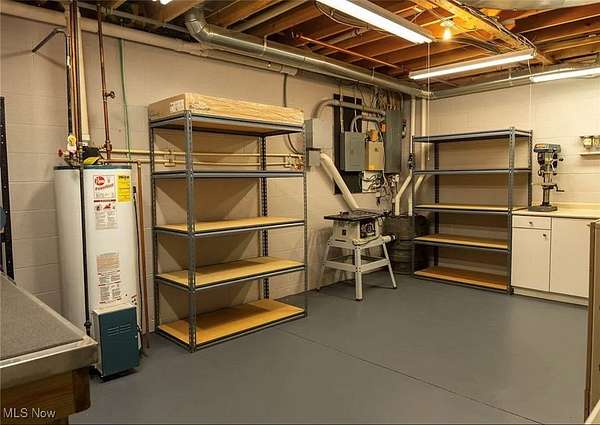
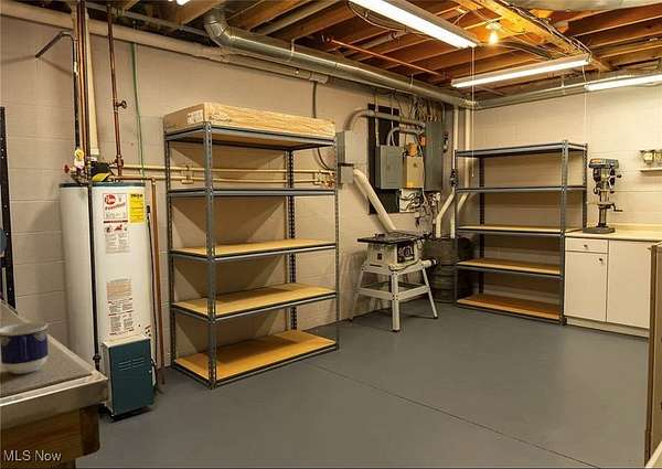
+ cup (24, 350)
